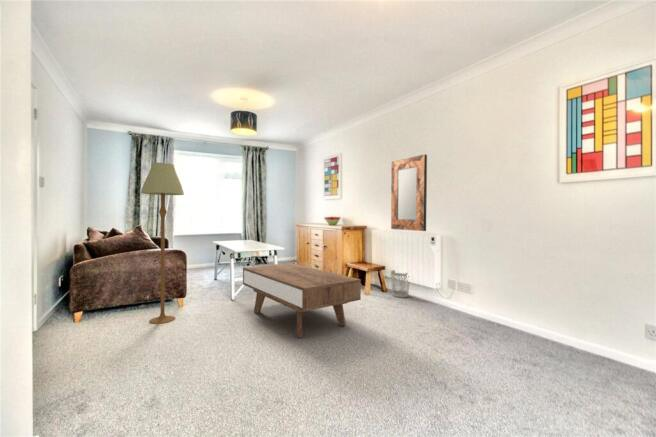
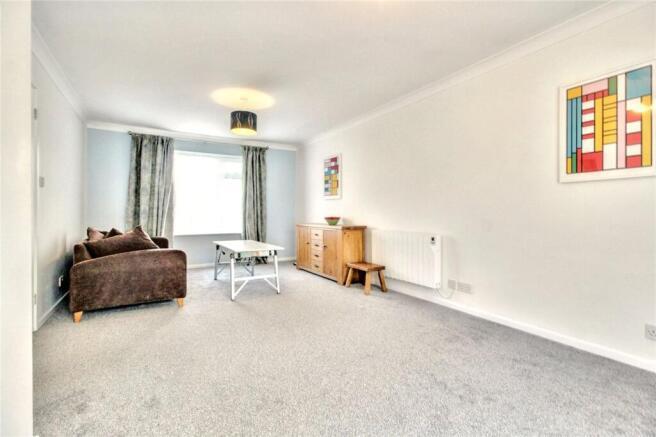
- home mirror (407, 194)
- floor lamp (162, 242)
- wastebasket (400, 283)
- coffee table (297, 295)
